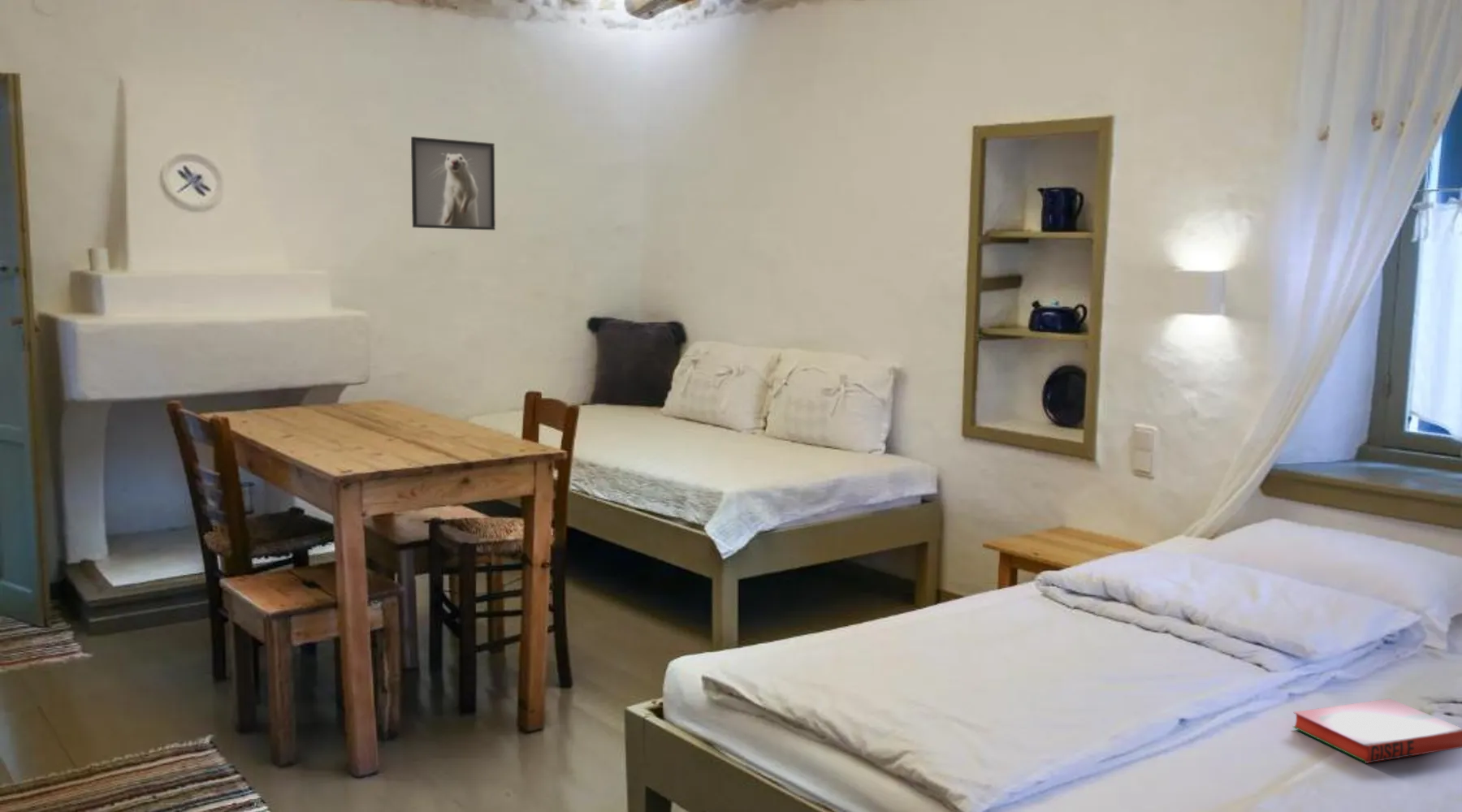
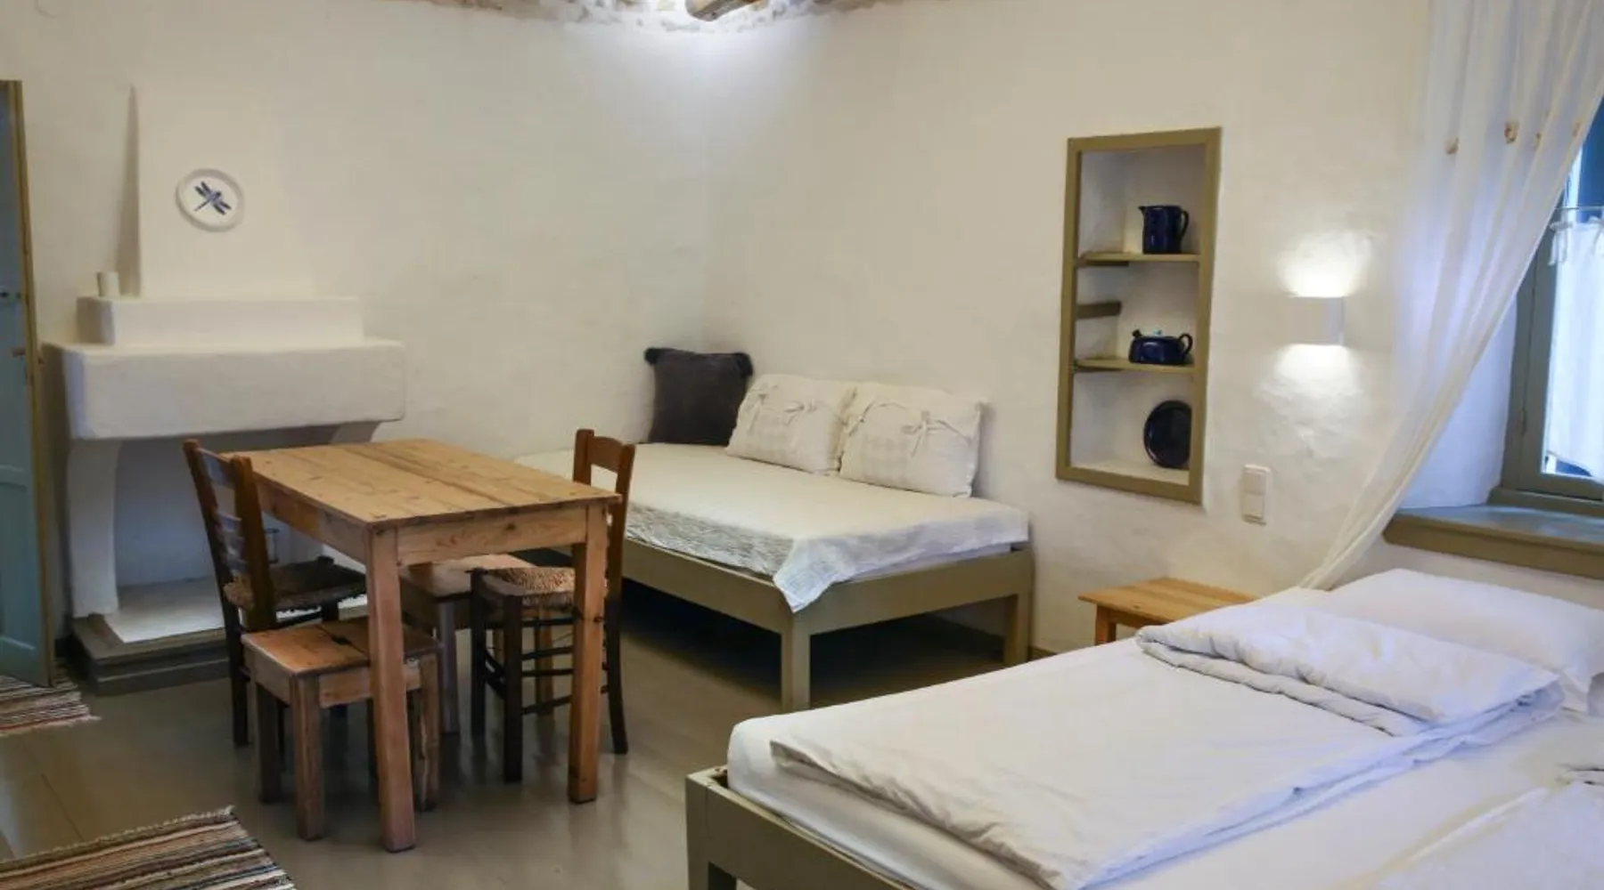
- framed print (454, 184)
- hardback book (1379, 729)
